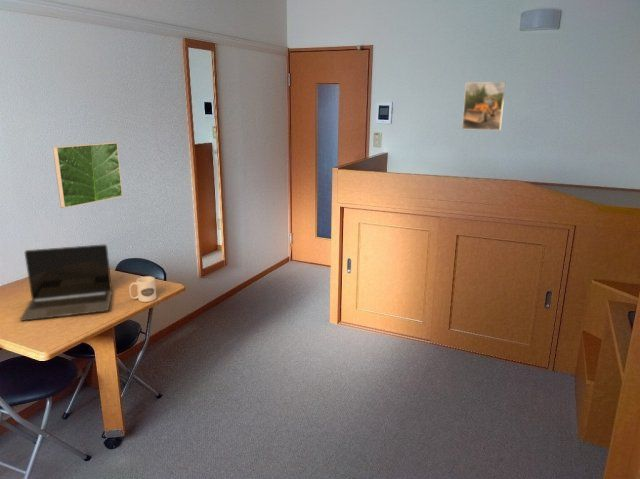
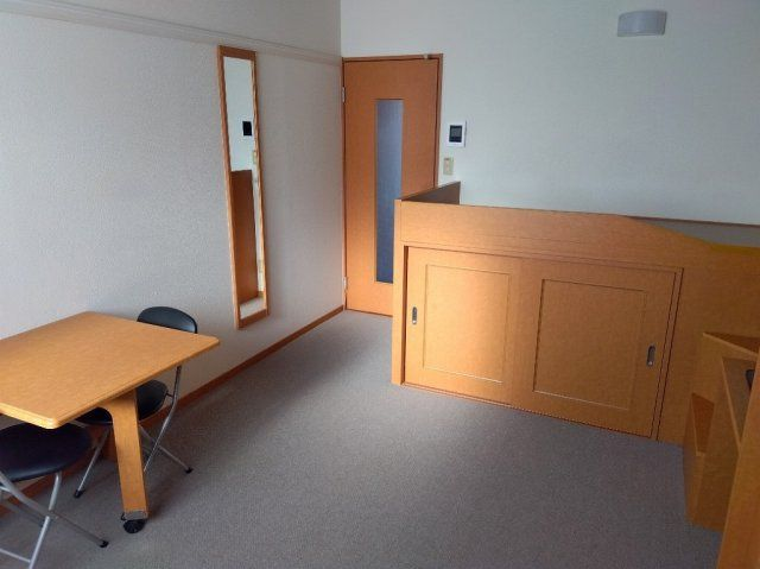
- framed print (90, 173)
- laptop (66, 280)
- mug (142, 289)
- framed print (483, 106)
